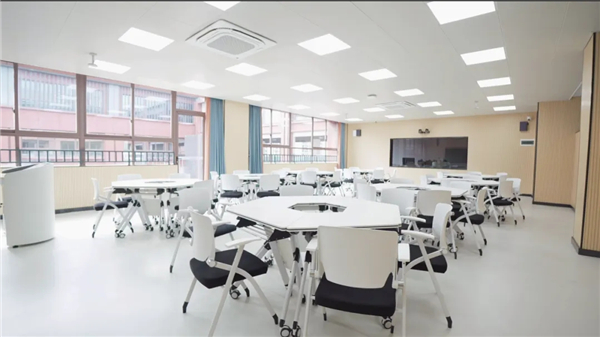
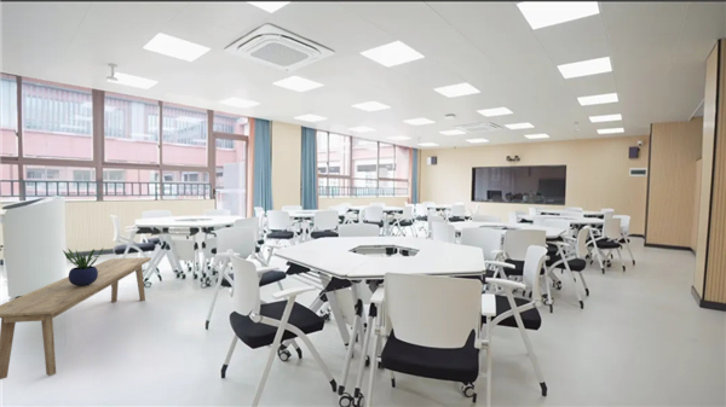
+ potted plant (81, 264)
+ bench (86, 298)
